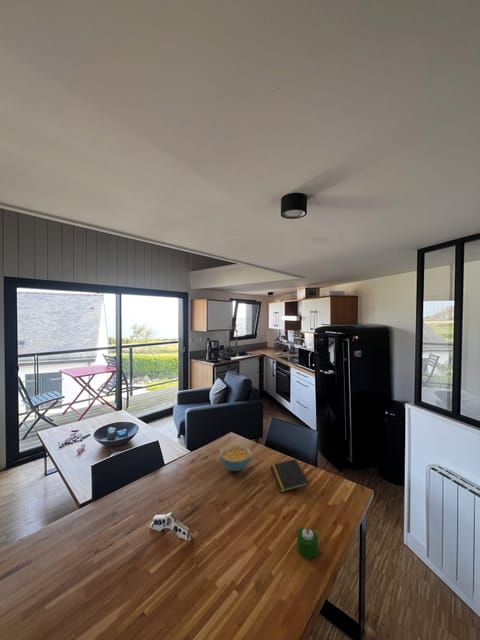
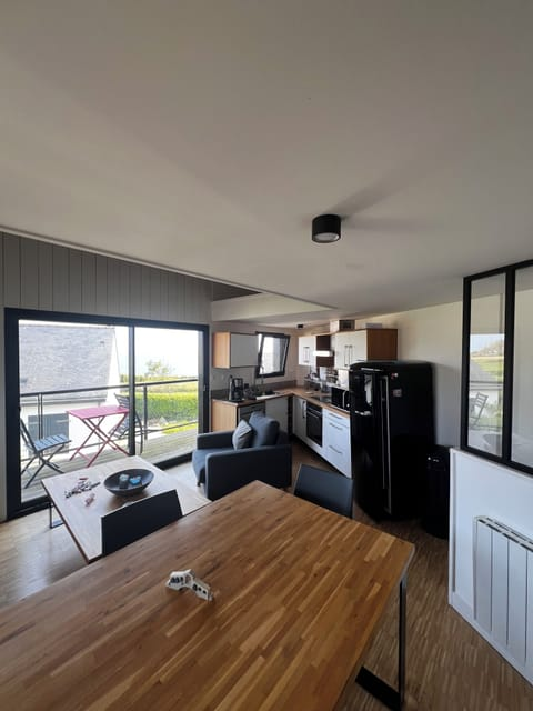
- notepad (288, 474)
- candle (307, 537)
- cereal bowl (235, 460)
